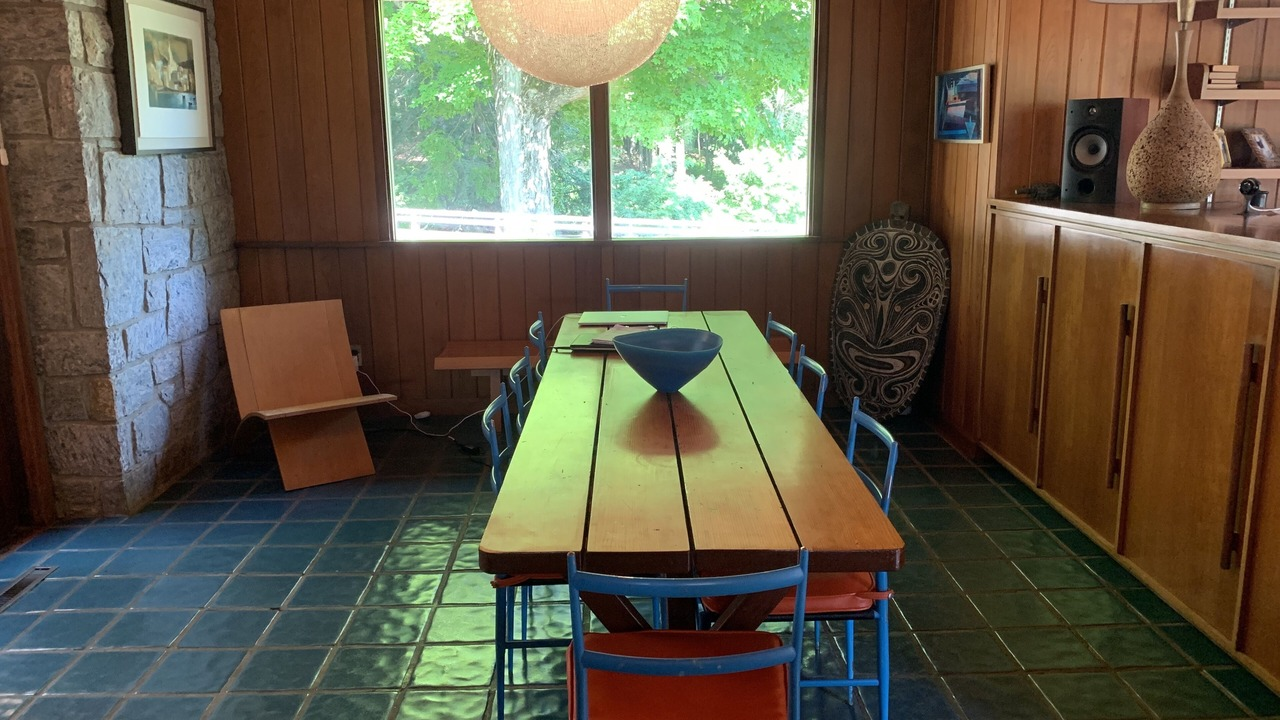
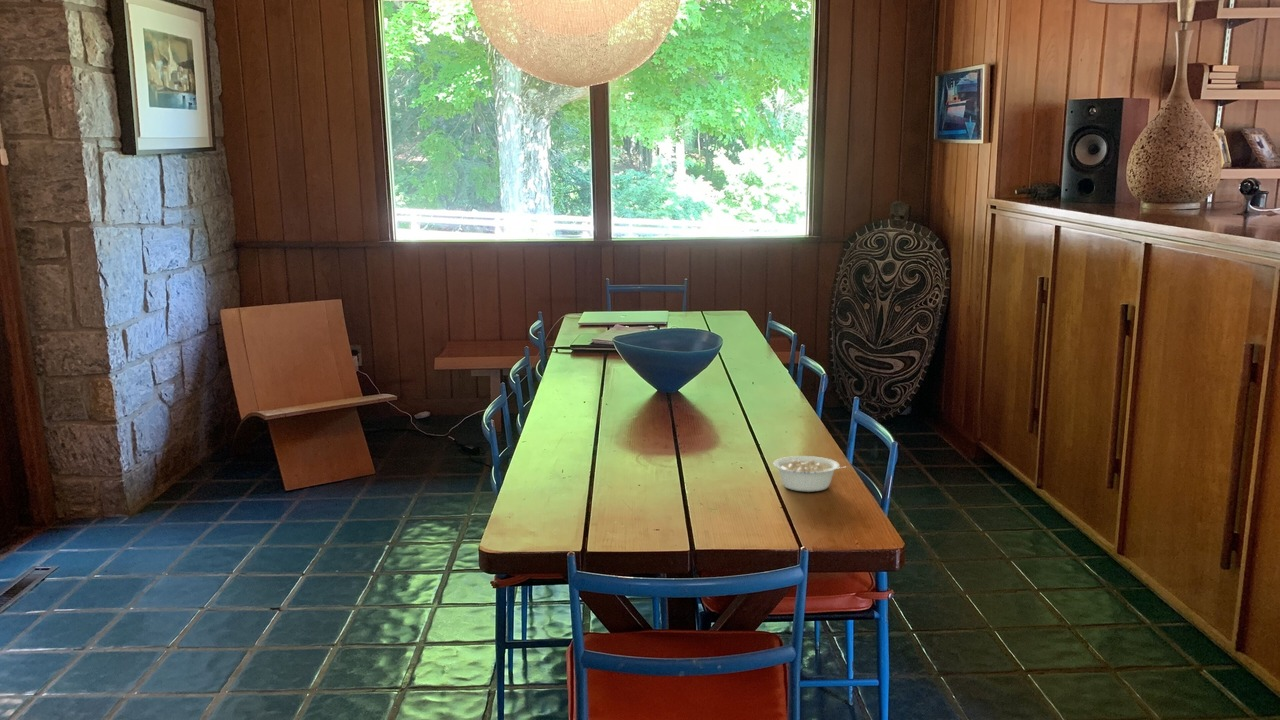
+ legume (808, 472)
